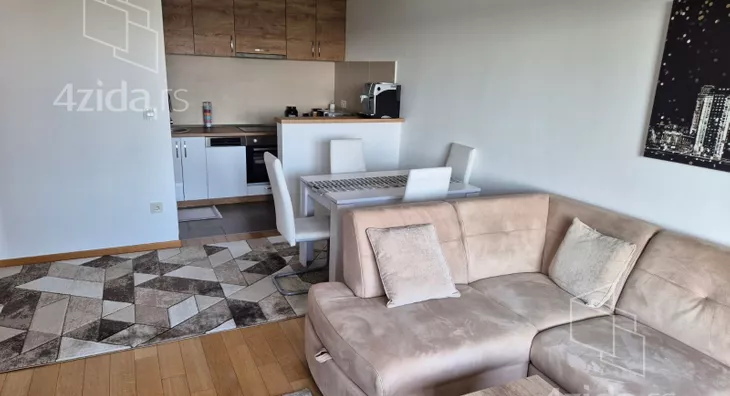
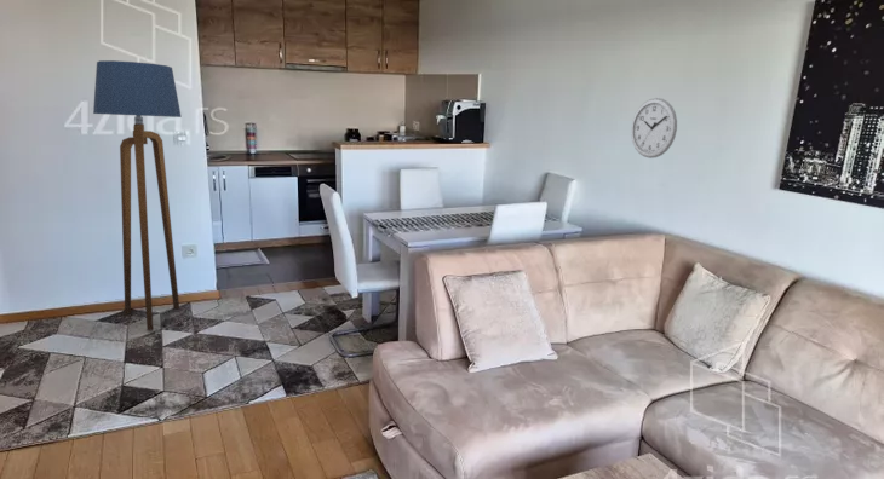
+ wall clock (651, 128)
+ floor lamp (143, 197)
